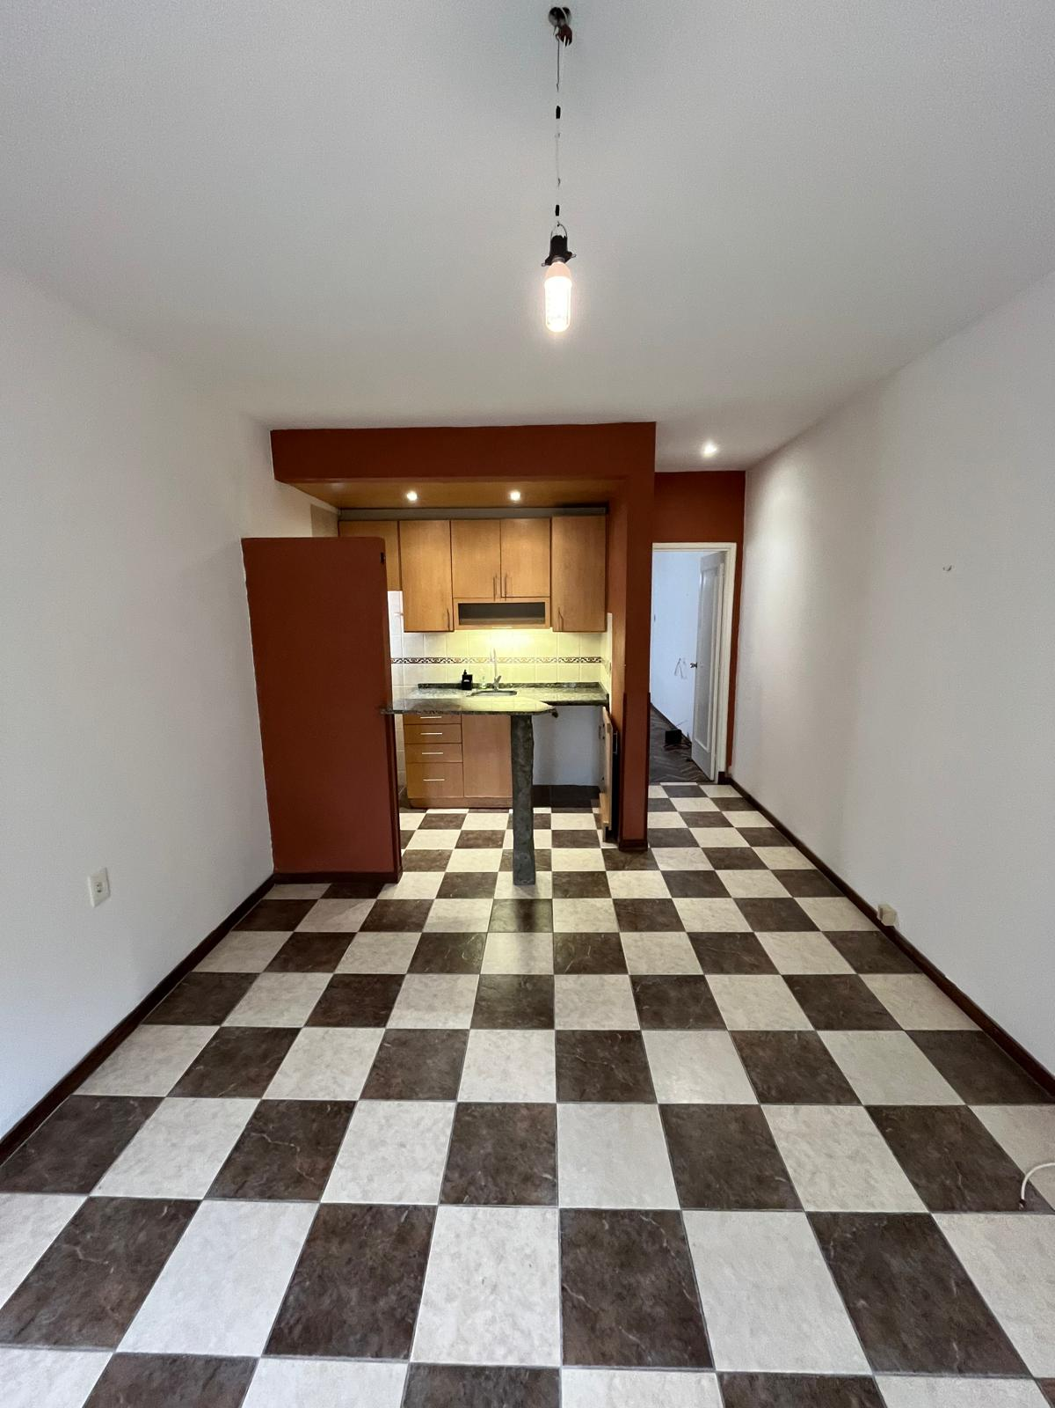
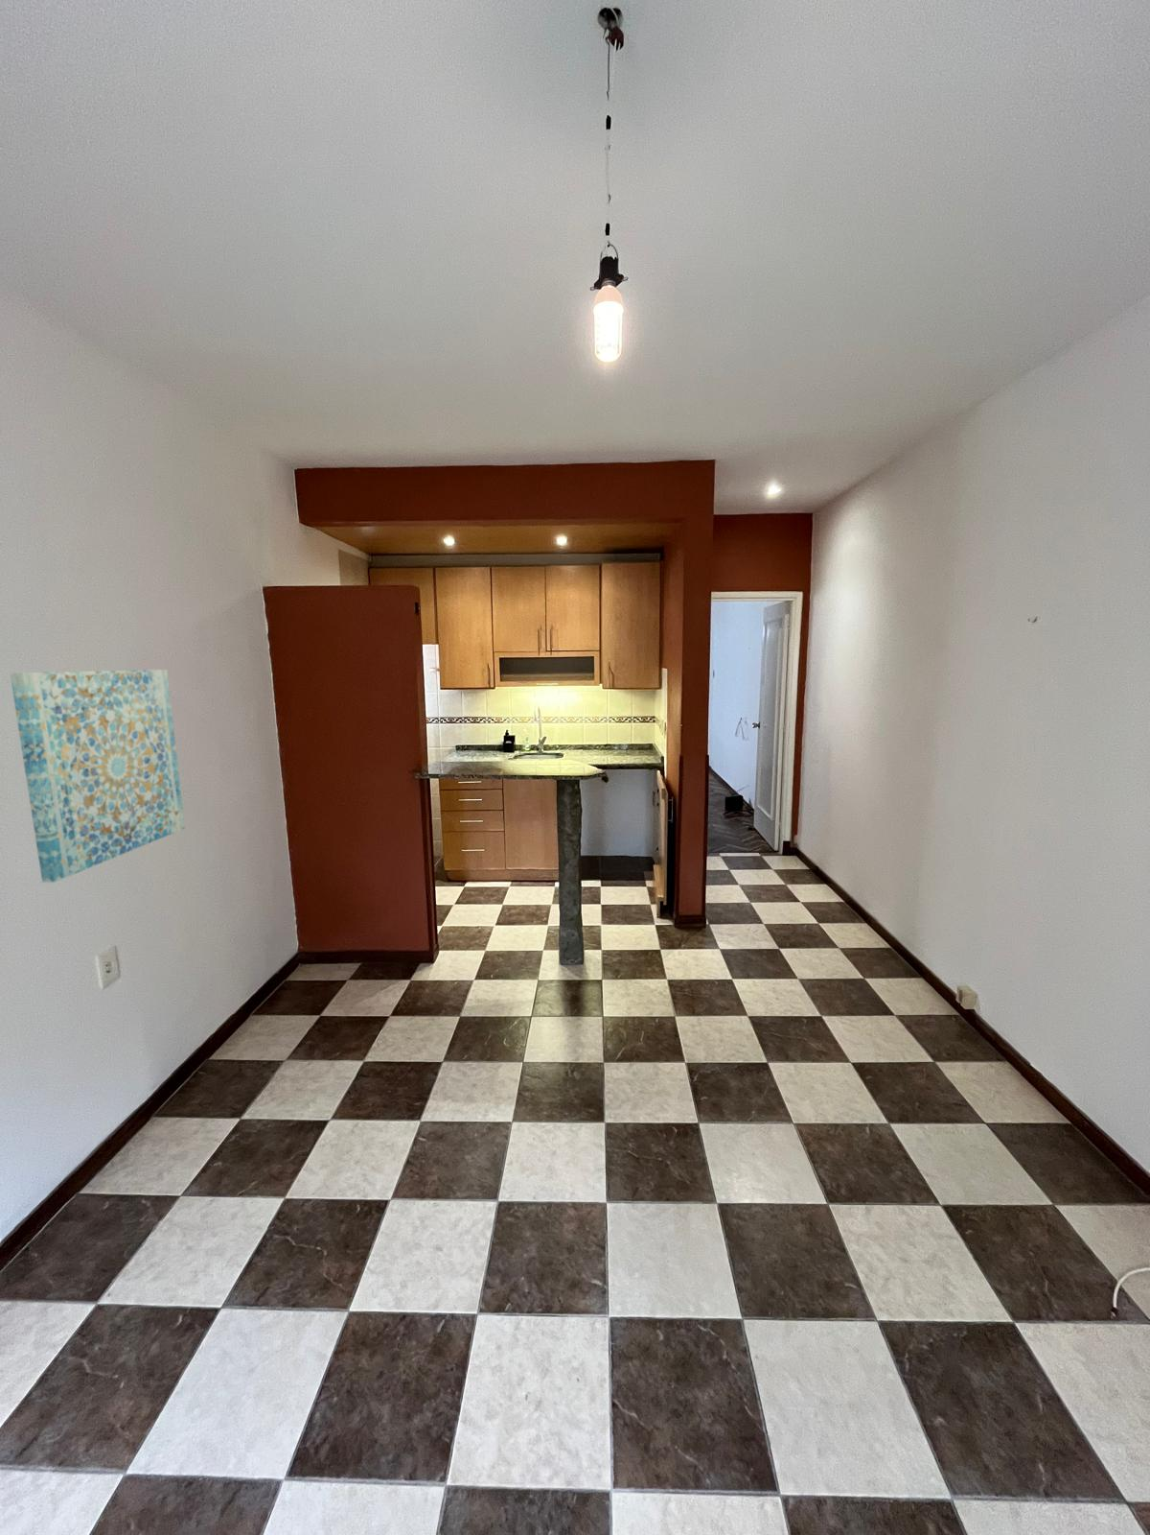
+ wall art (111, 763)
